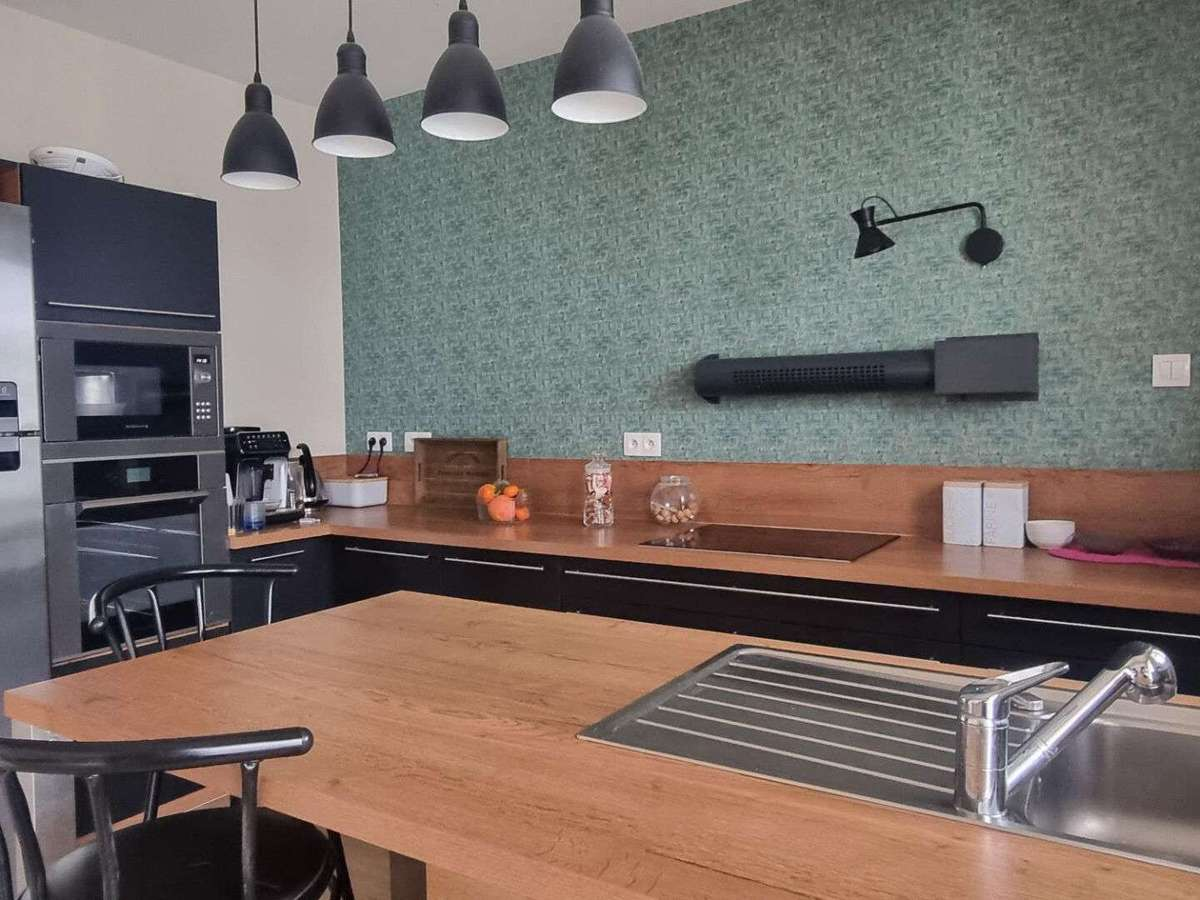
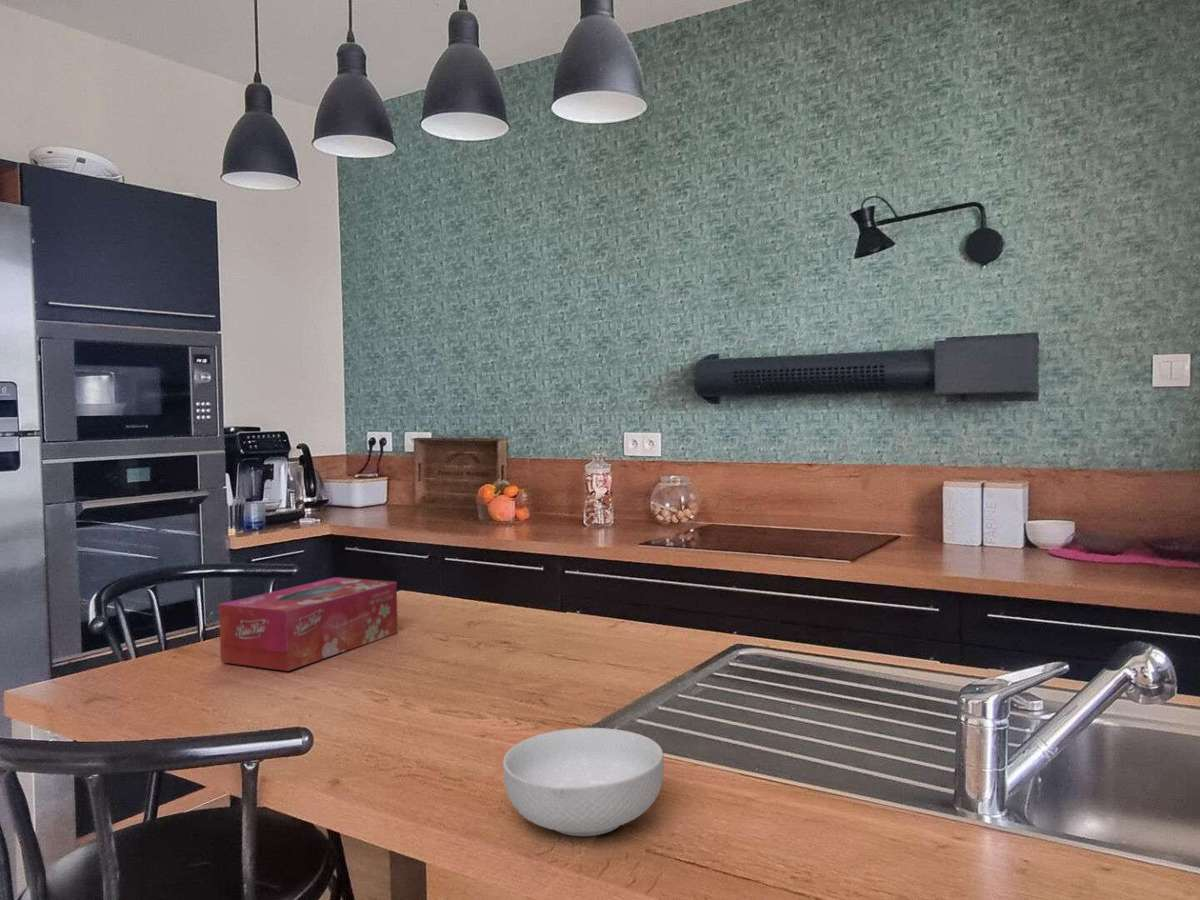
+ cereal bowl (583, 786)
+ tissue box (313, 619)
